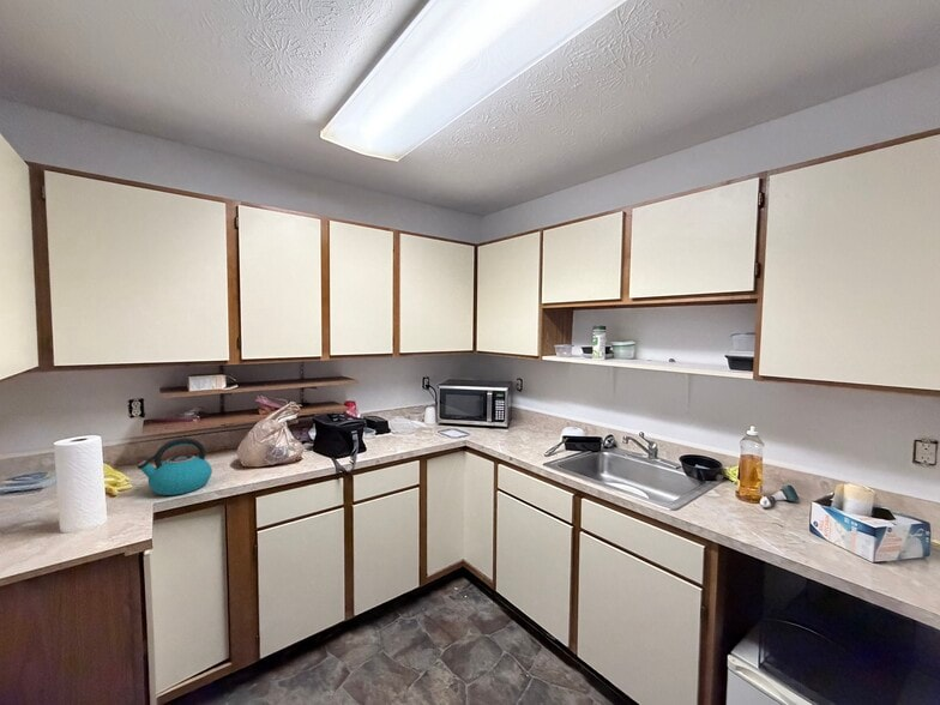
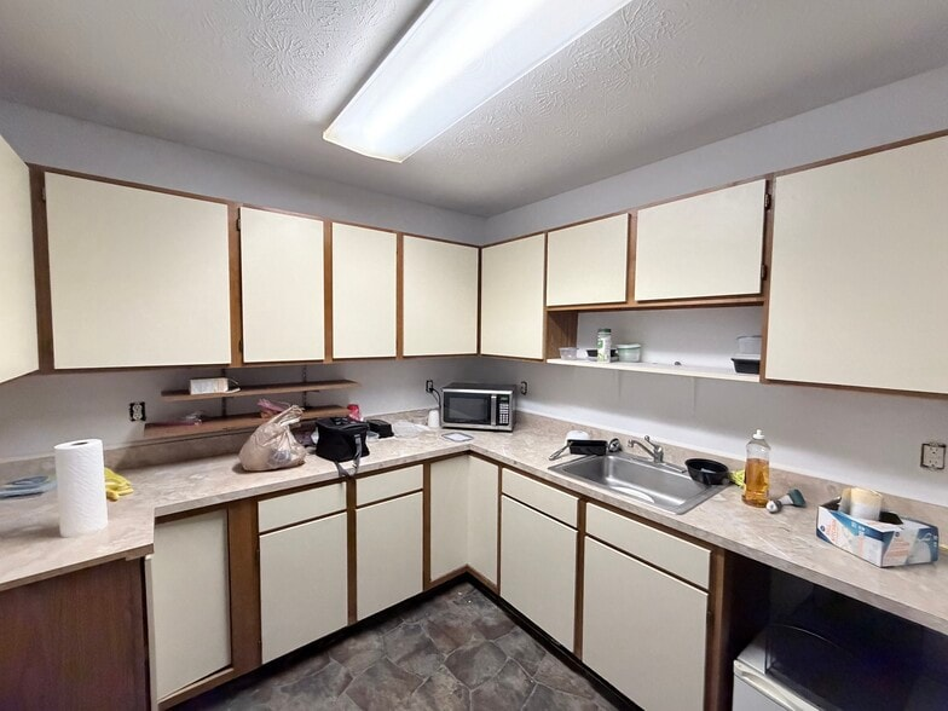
- kettle (176, 463)
